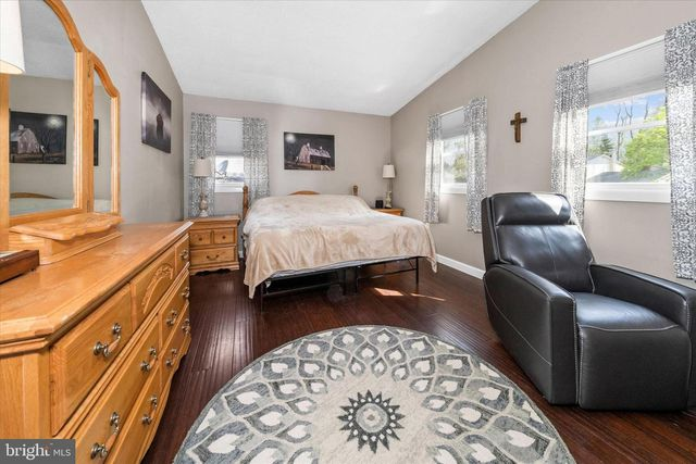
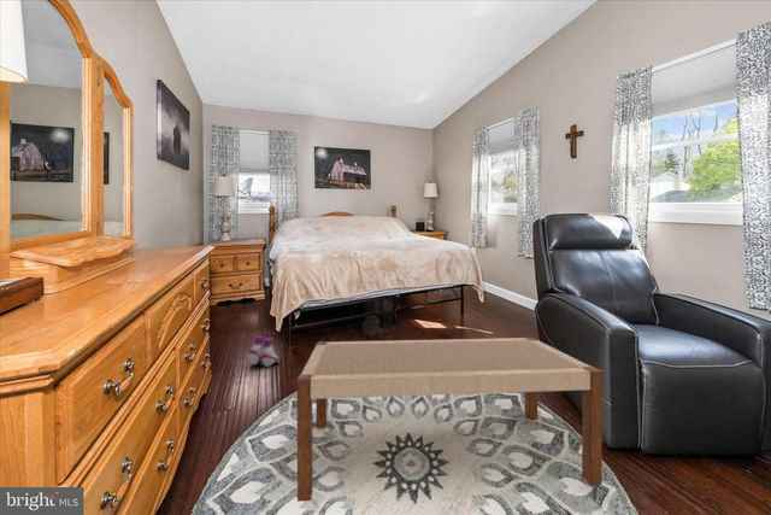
+ boots (264, 350)
+ bench (439, 393)
